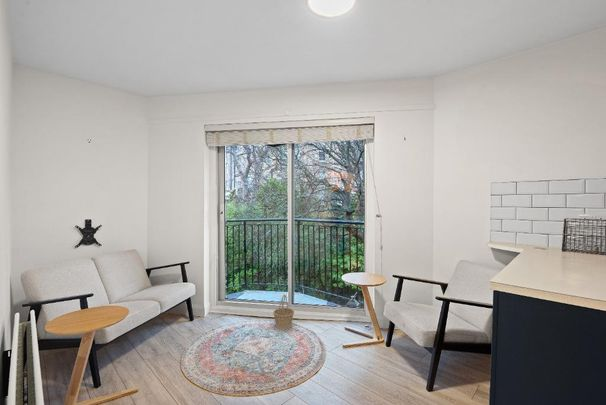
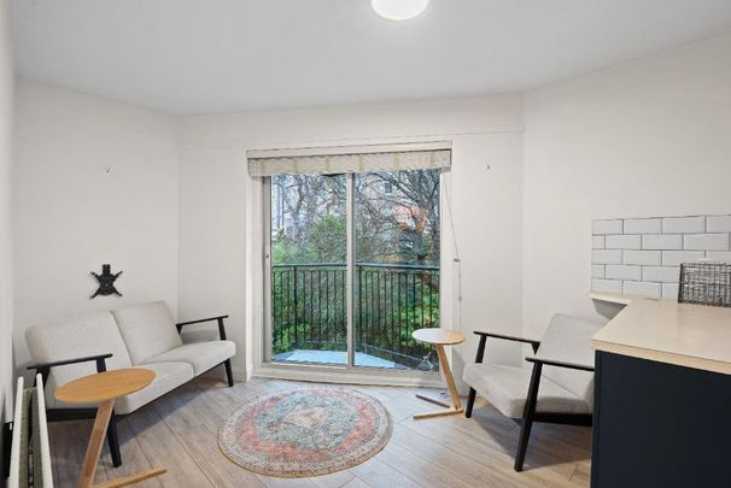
- basket (283, 310)
